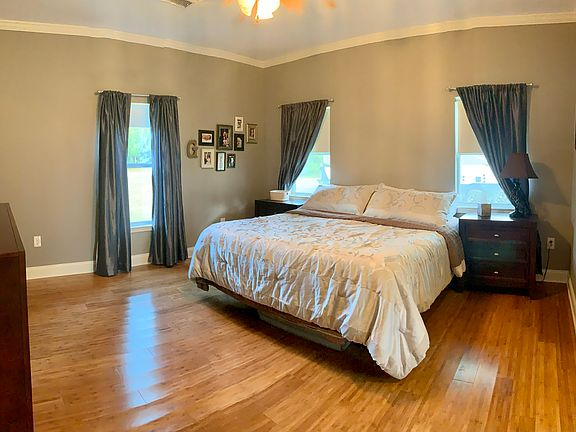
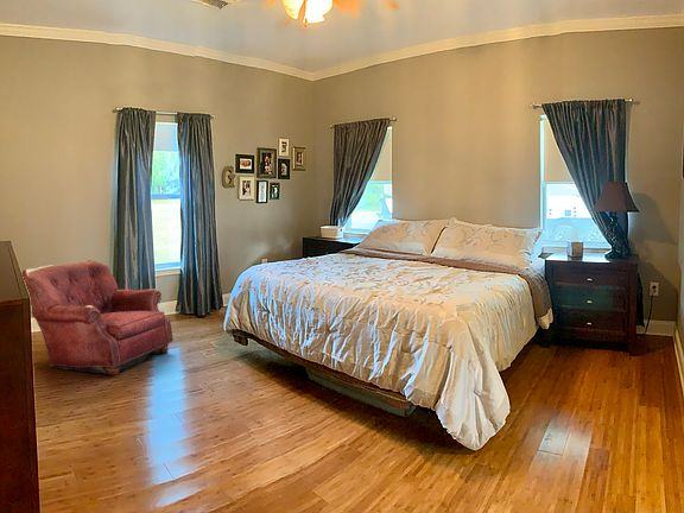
+ armchair (97, 311)
